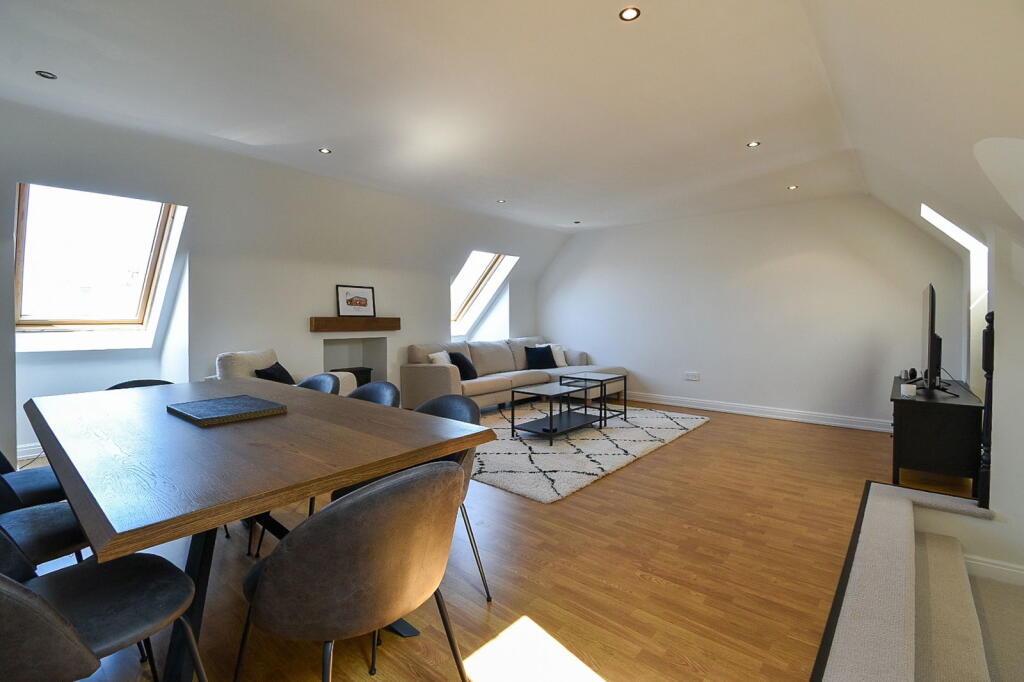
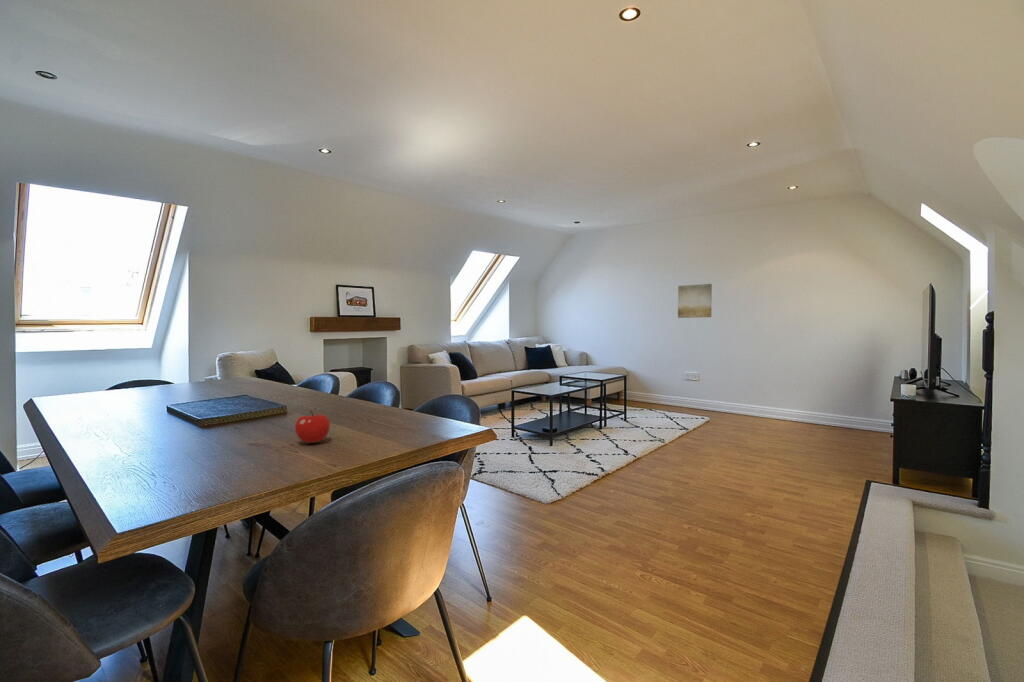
+ fruit (312, 426)
+ wall art (694, 301)
